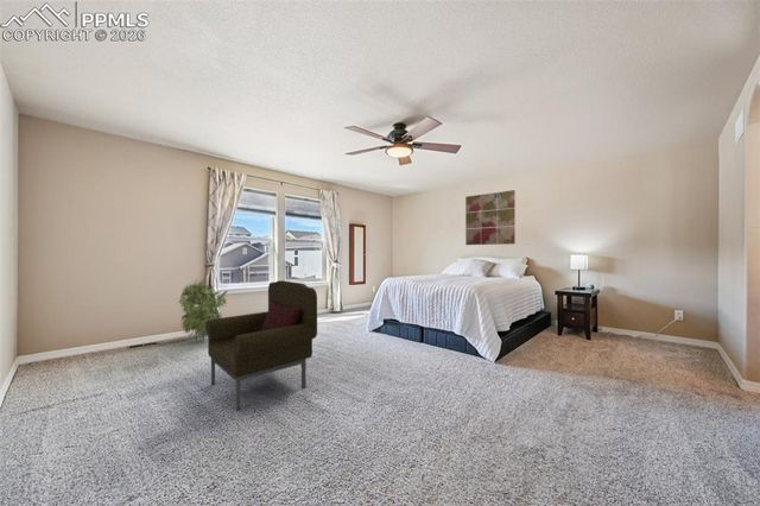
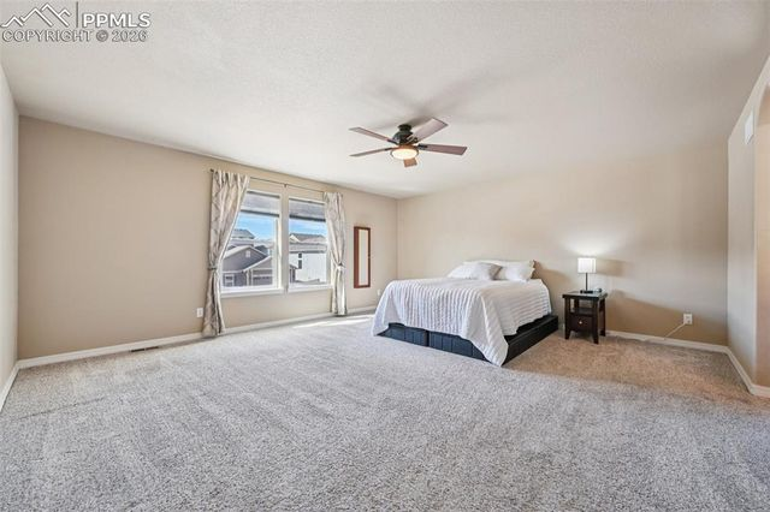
- indoor plant (201, 309)
- armchair (259, 334)
- wall art (488, 219)
